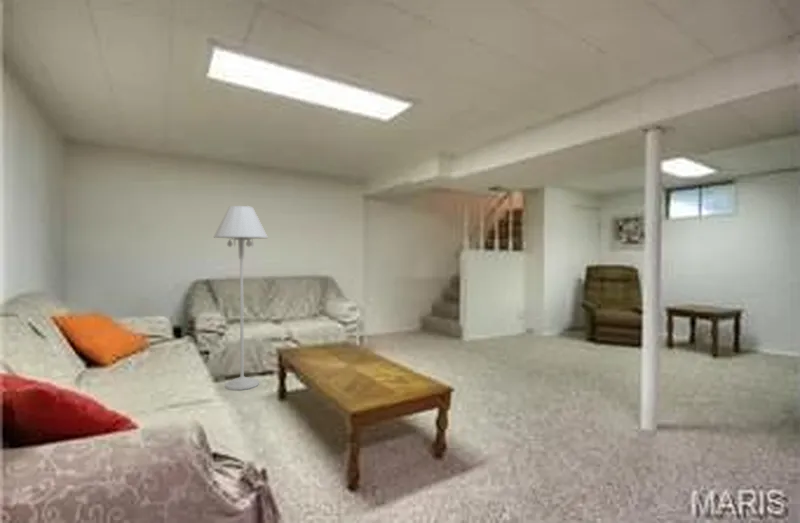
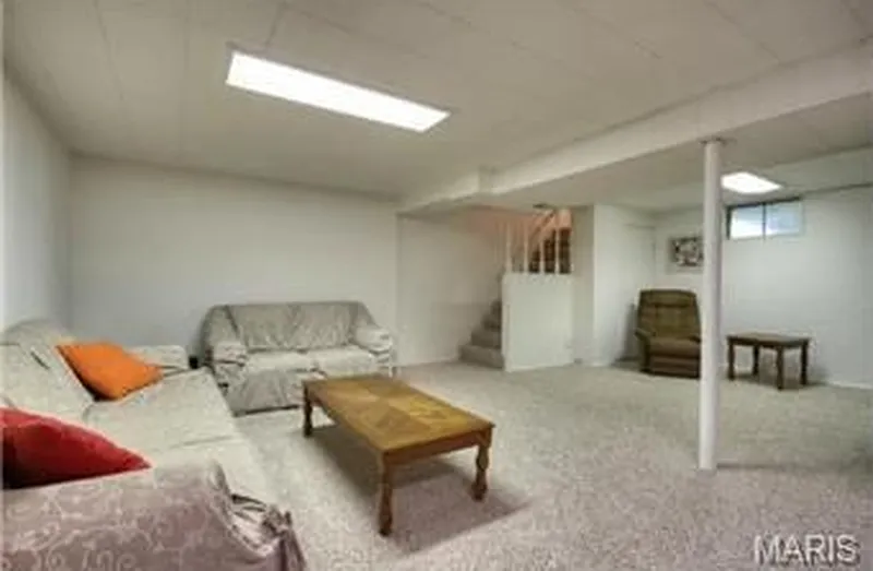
- floor lamp (241, 296)
